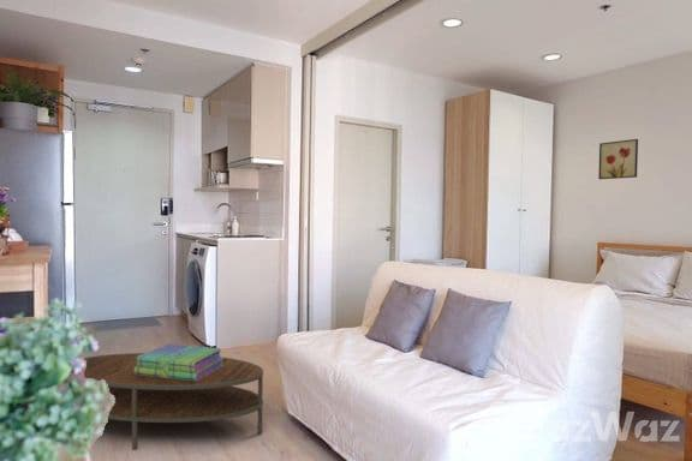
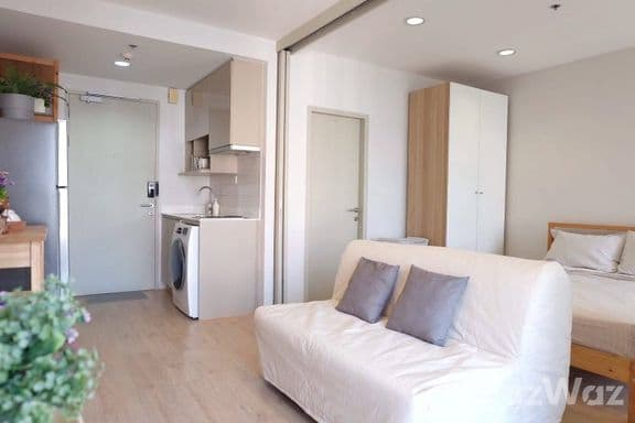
- stack of books (180, 360)
- coffee table (161, 396)
- wall art (618, 160)
